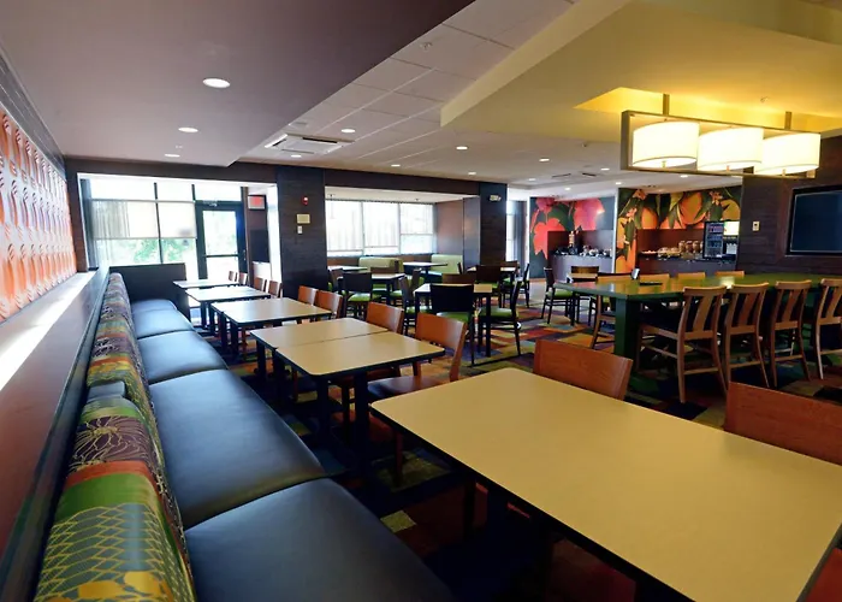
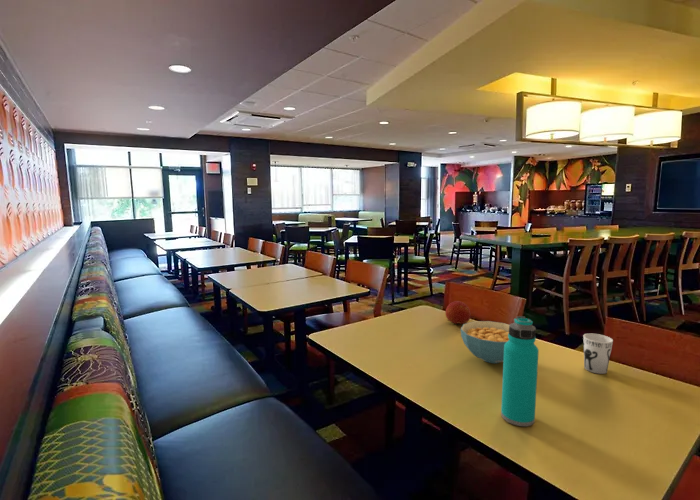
+ water bottle (520, 368)
+ cup (596, 353)
+ cereal bowl (492, 345)
+ fruit (457, 312)
